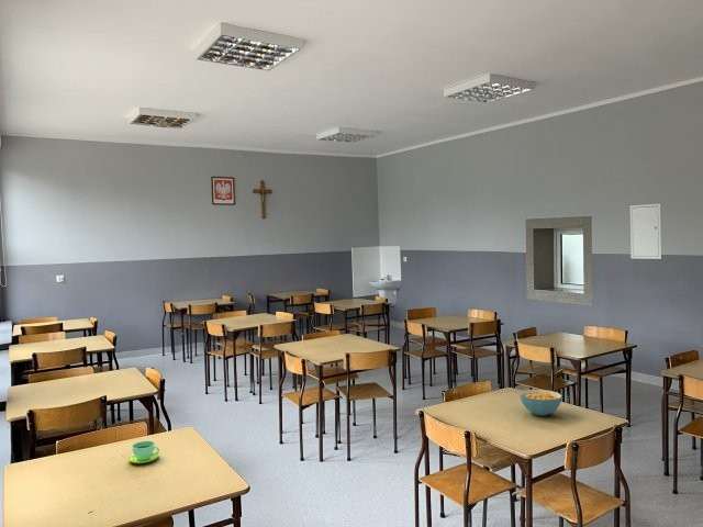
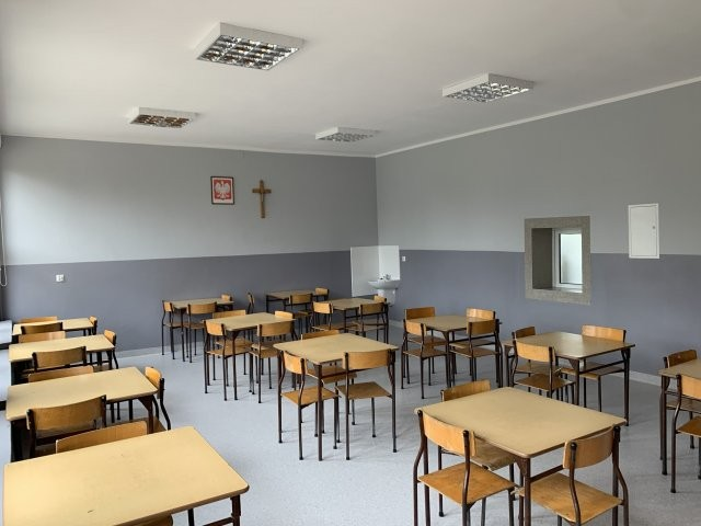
- cereal bowl (540, 404)
- cup (144, 451)
